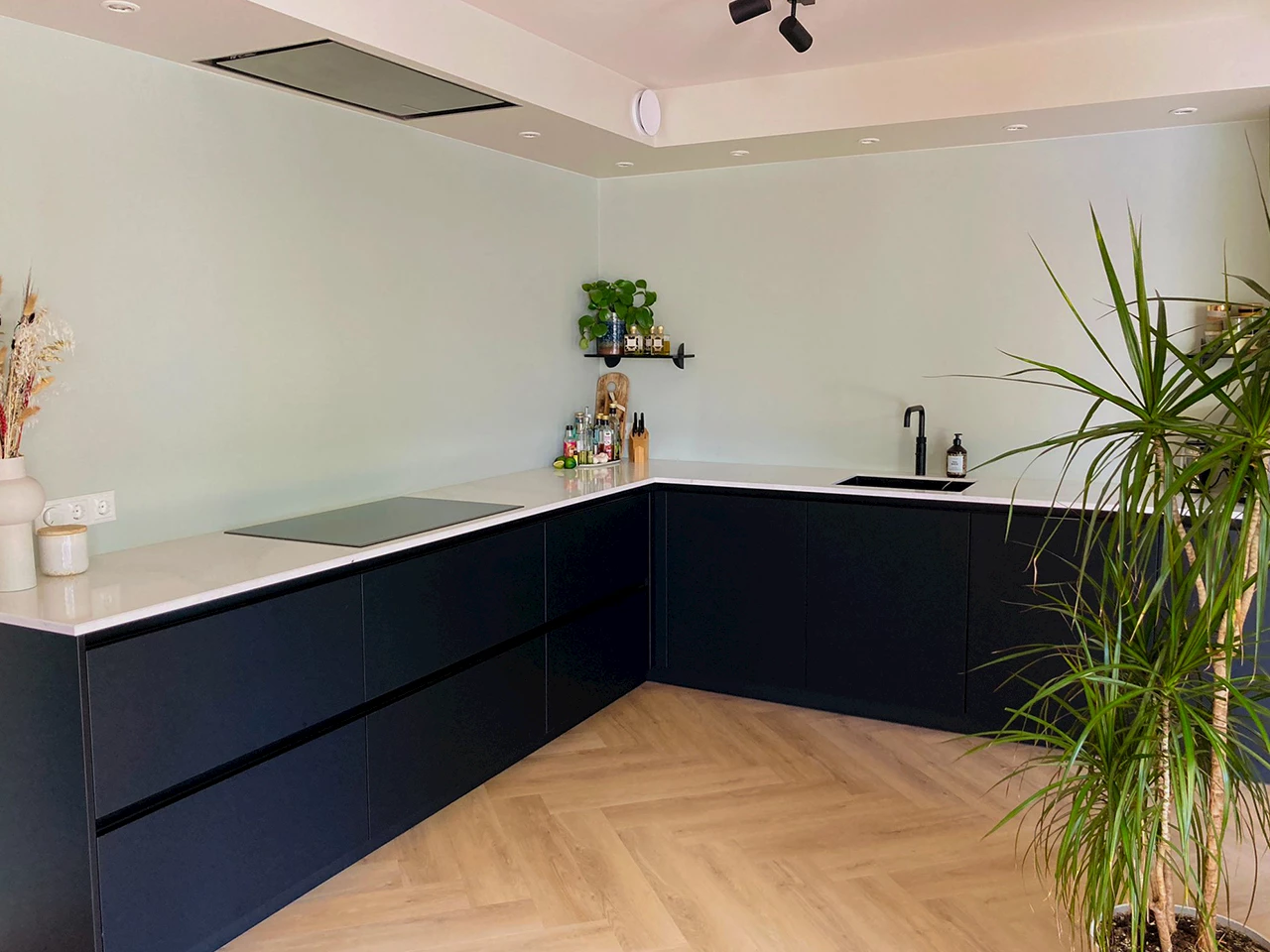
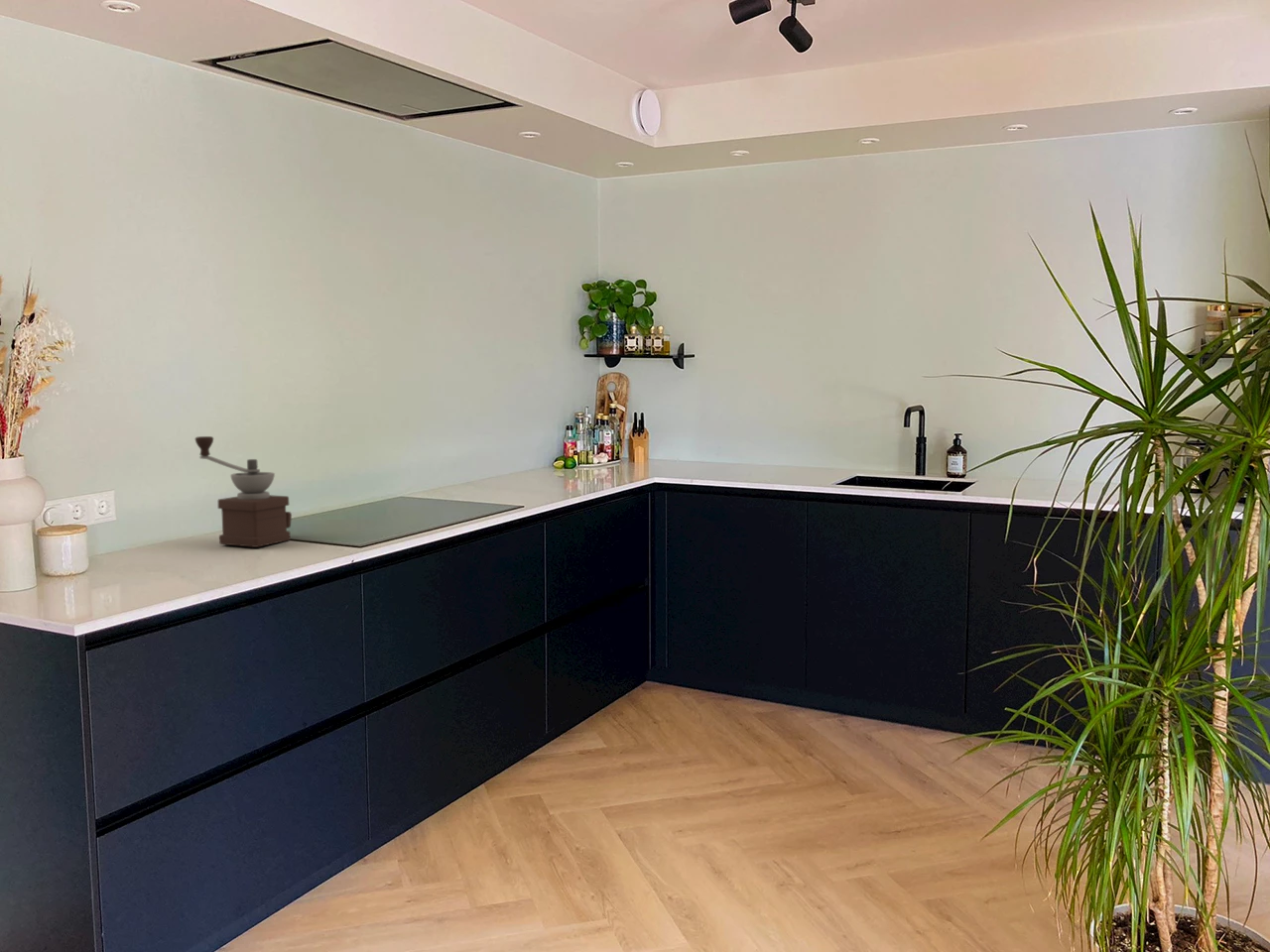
+ coffee grinder (241, 488)
